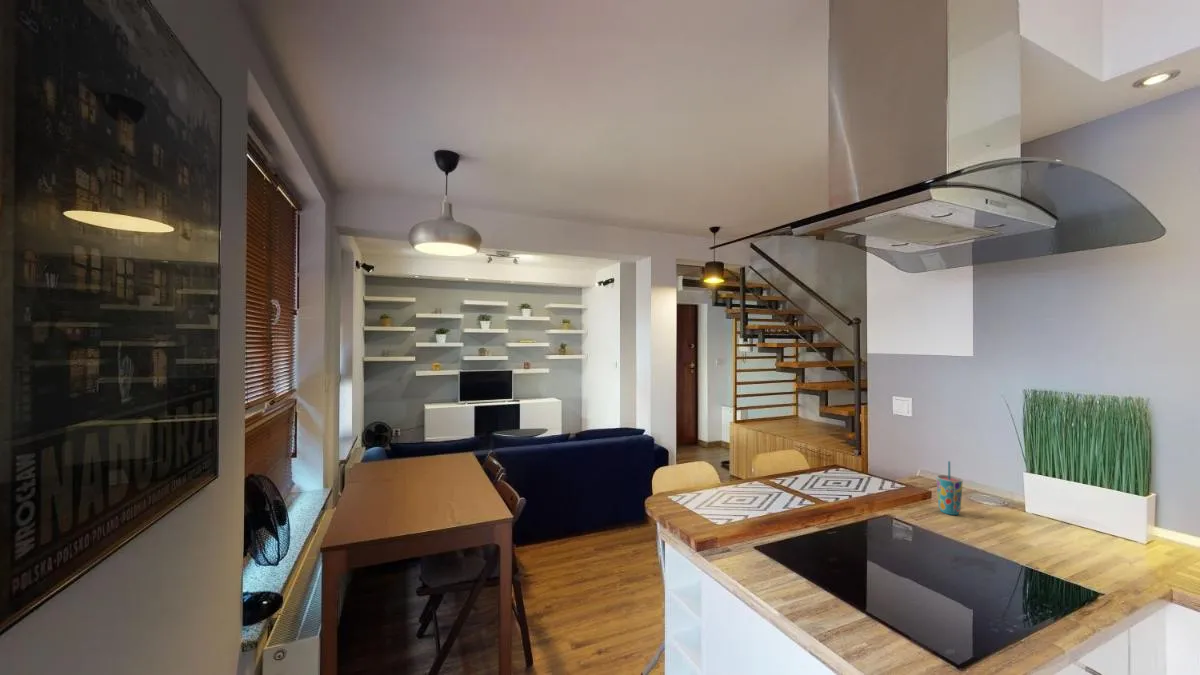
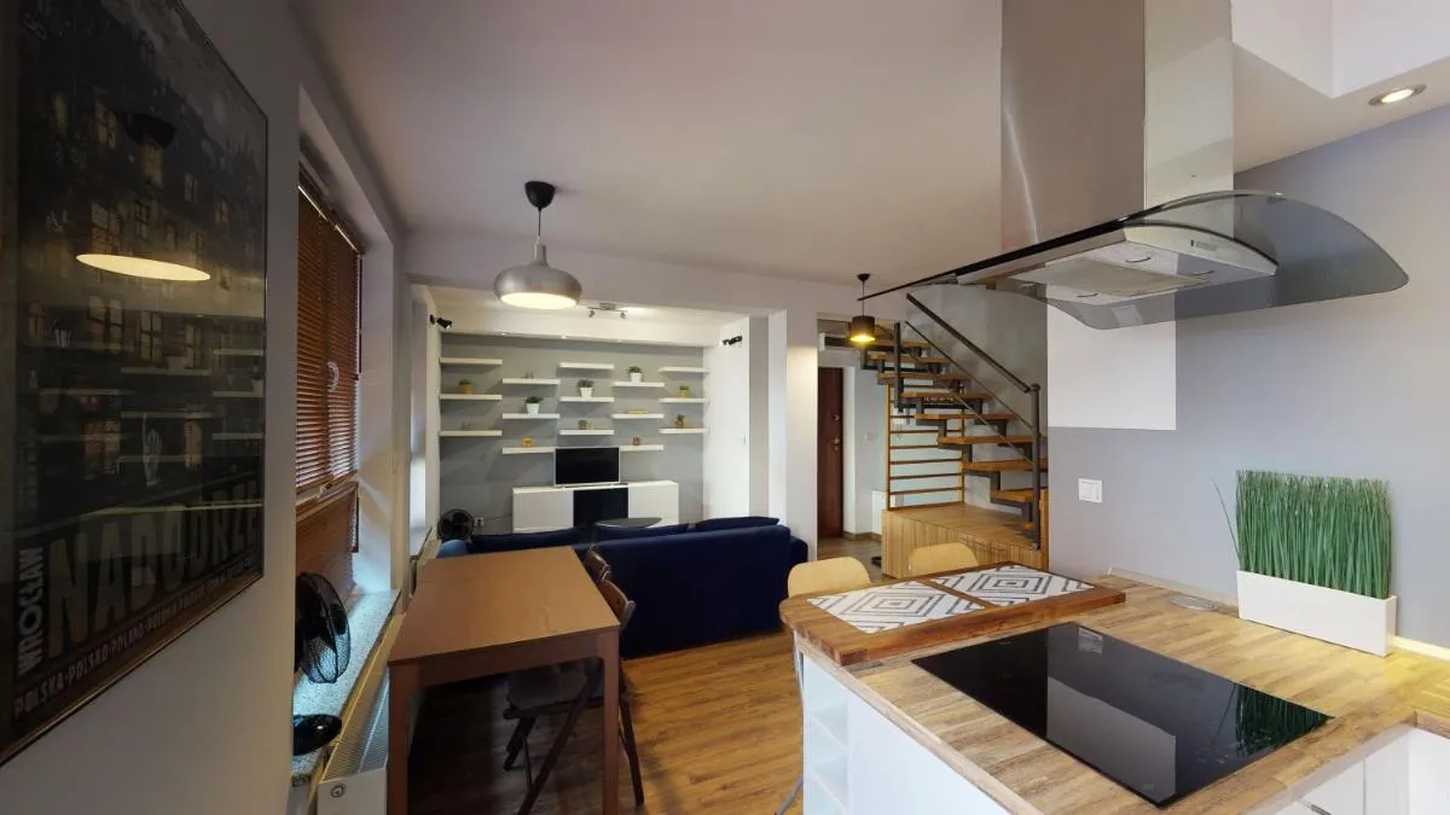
- cup (949, 486)
